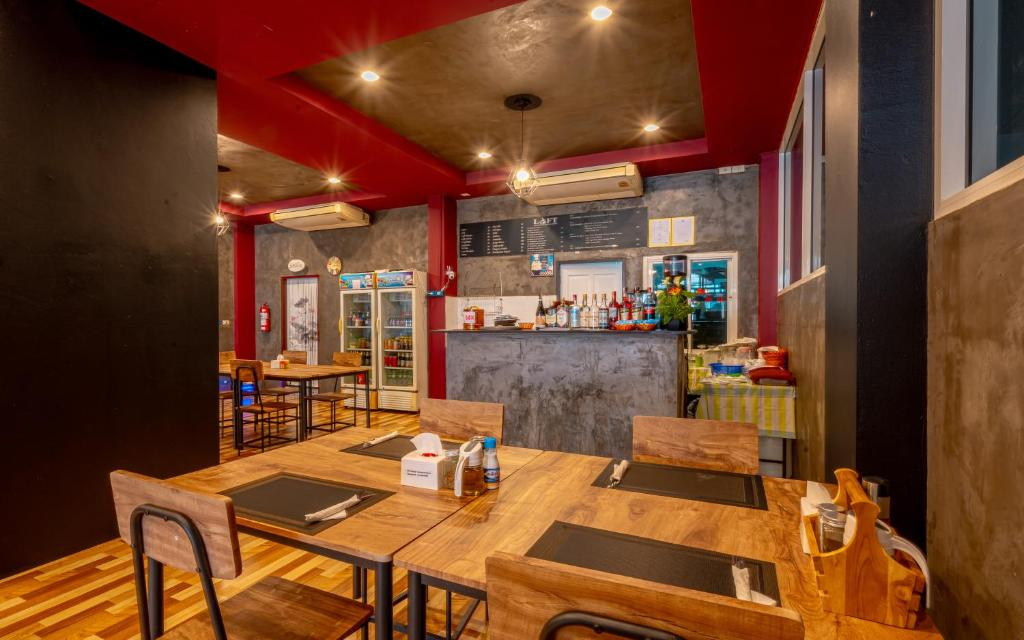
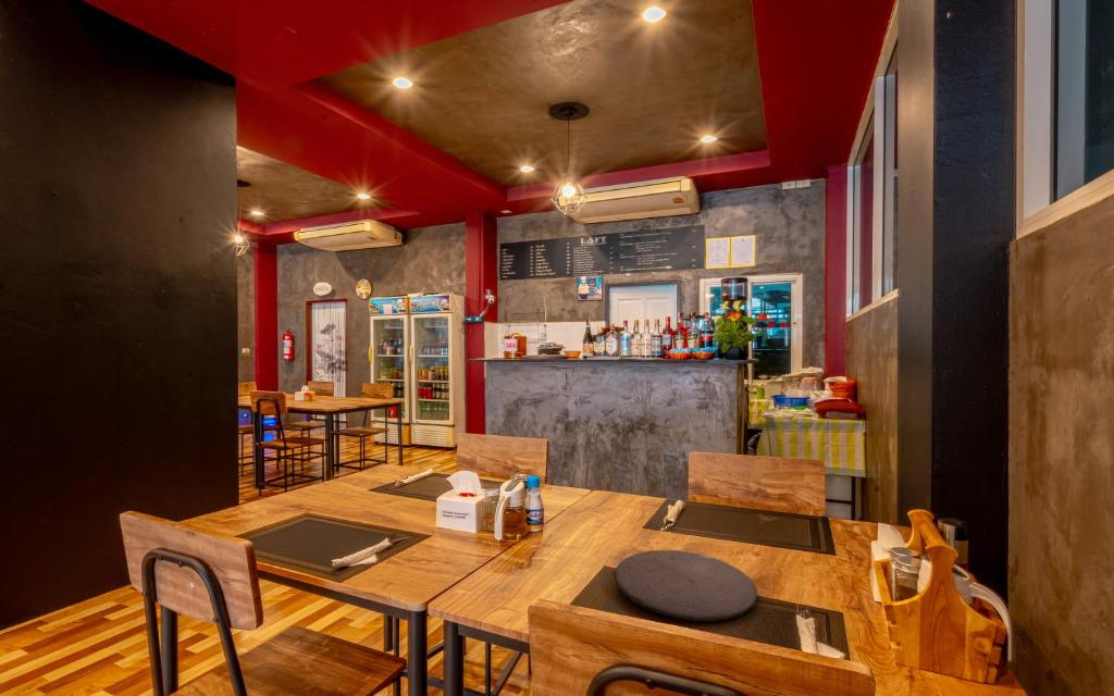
+ plate (683, 581)
